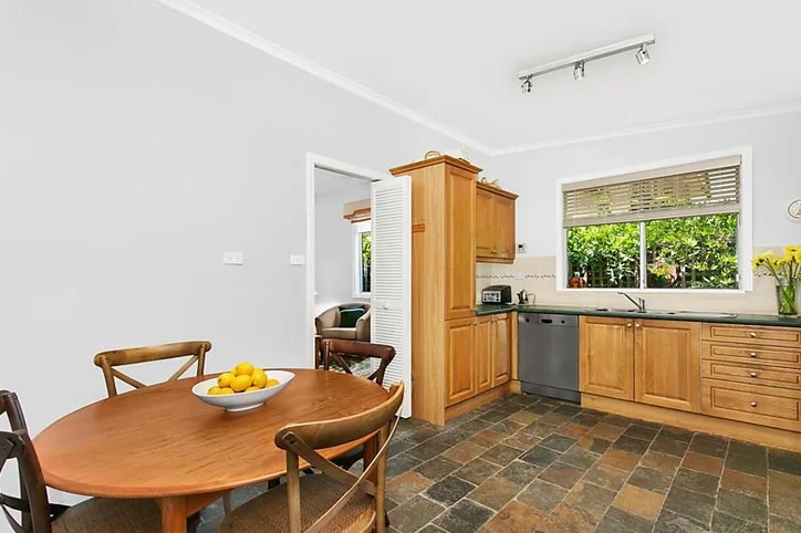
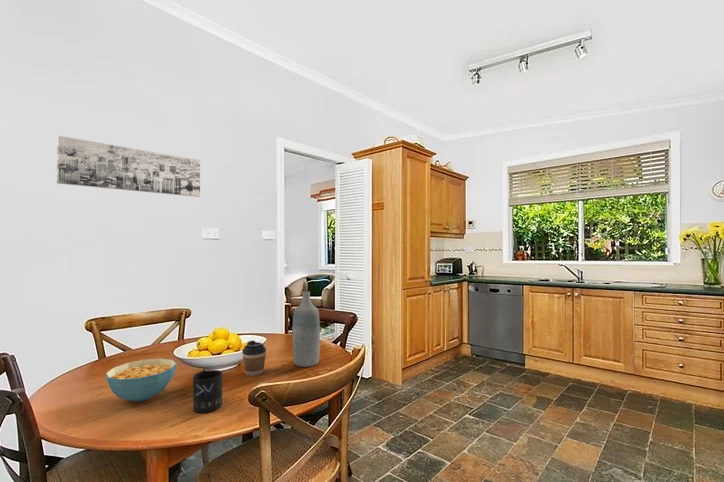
+ cereal bowl (142, 382)
+ mug (209, 388)
+ coffee cup (254, 357)
+ wall art (137, 170)
+ bottle (306, 327)
